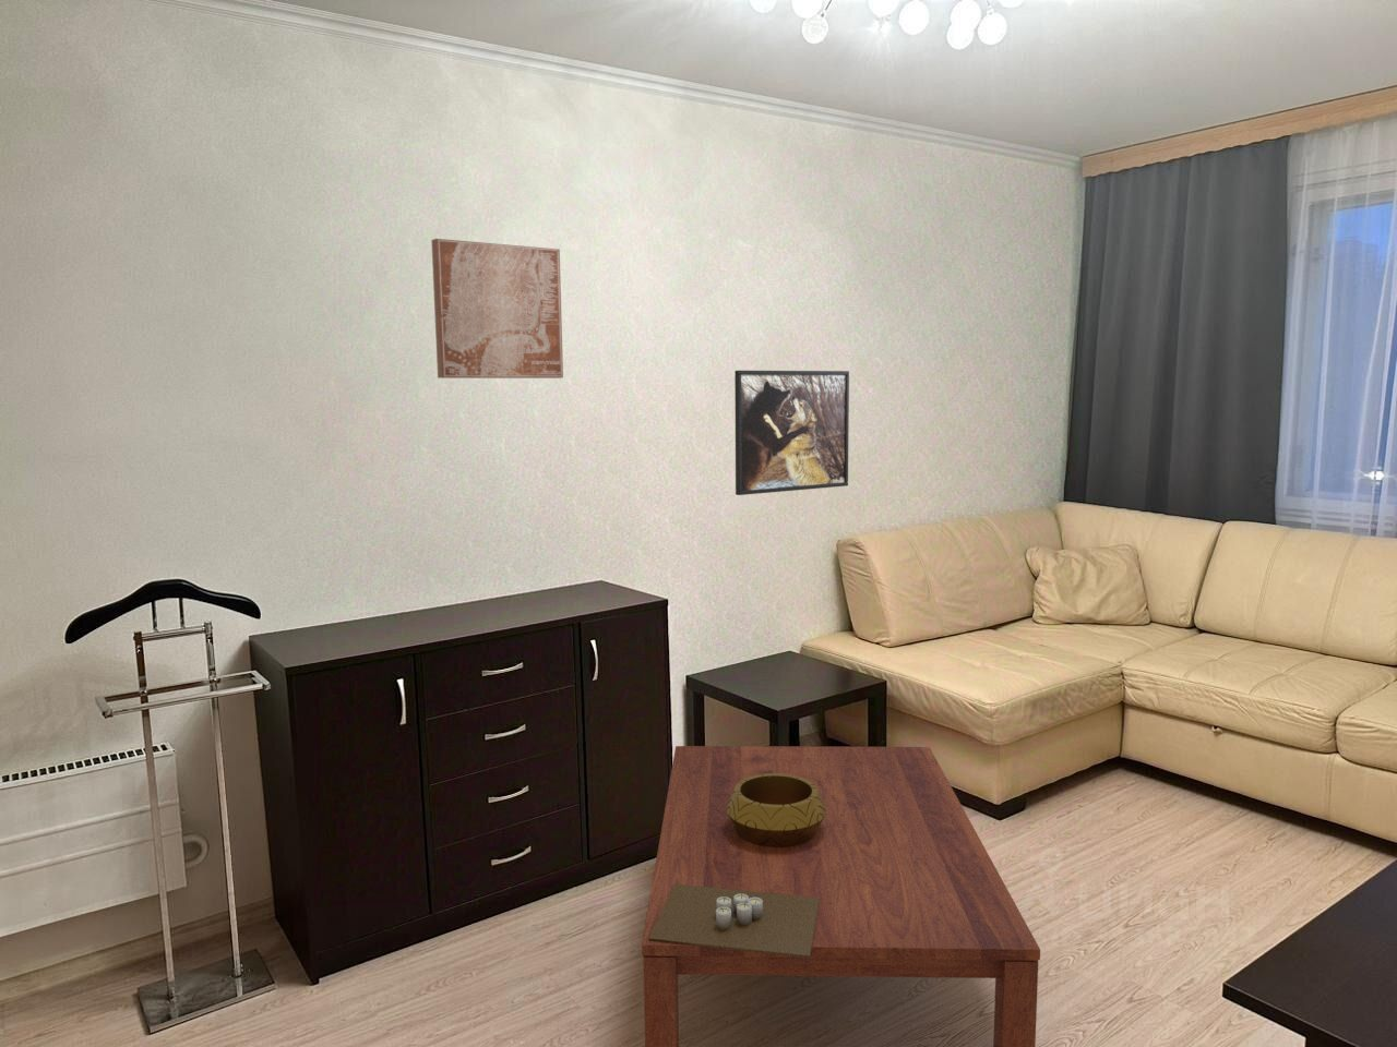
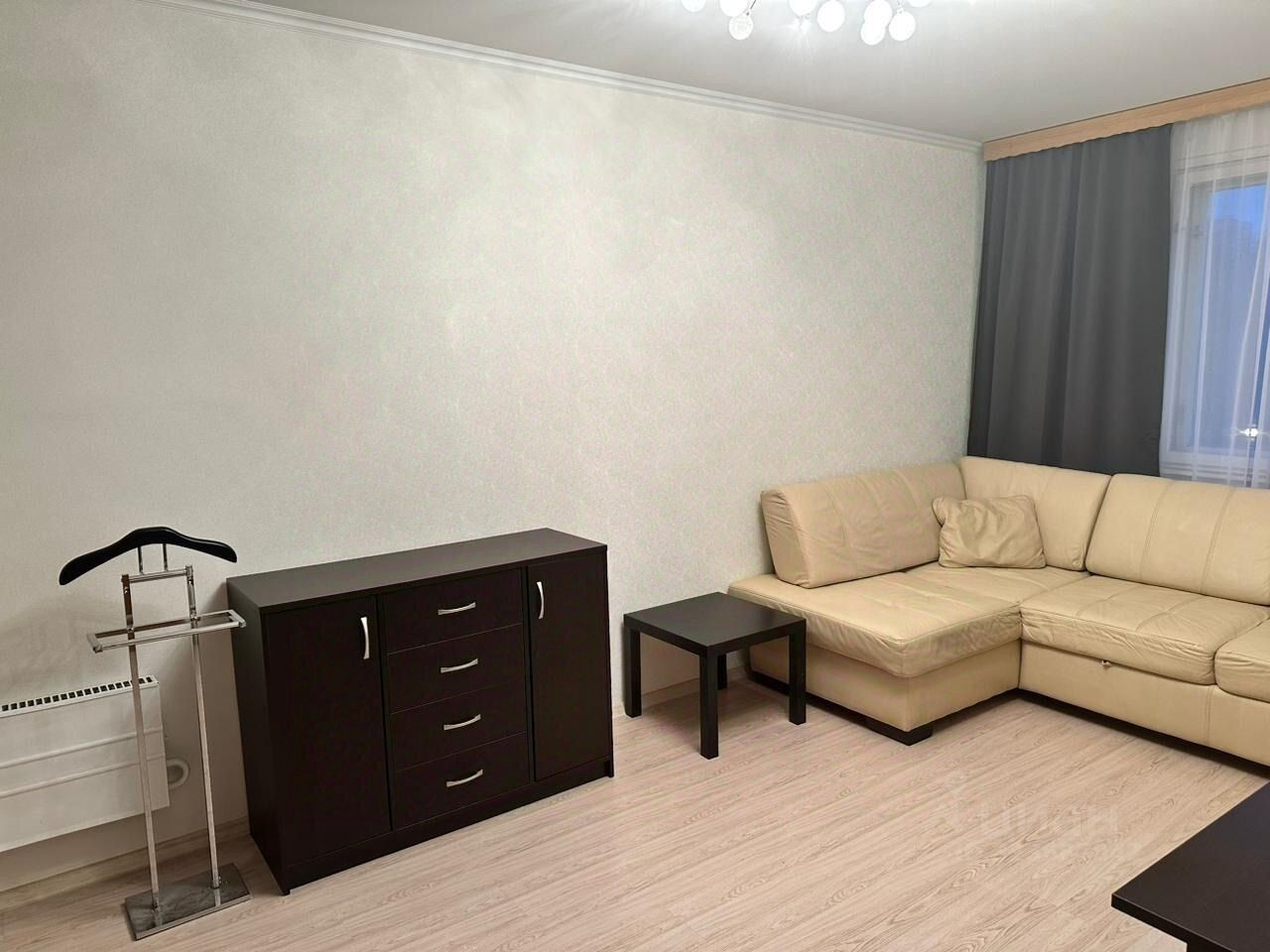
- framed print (793, 431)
- coffee table (815, 892)
- decorative bowl (776, 808)
- candle (737, 908)
- wall art (499, 311)
